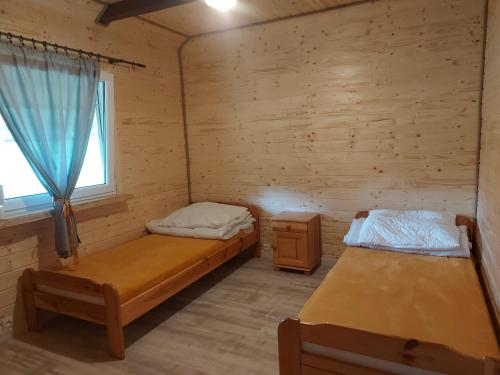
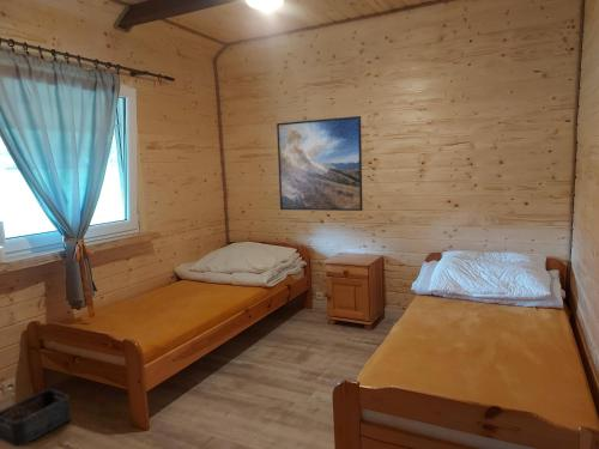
+ storage bin (35, 415)
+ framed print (317, 165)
